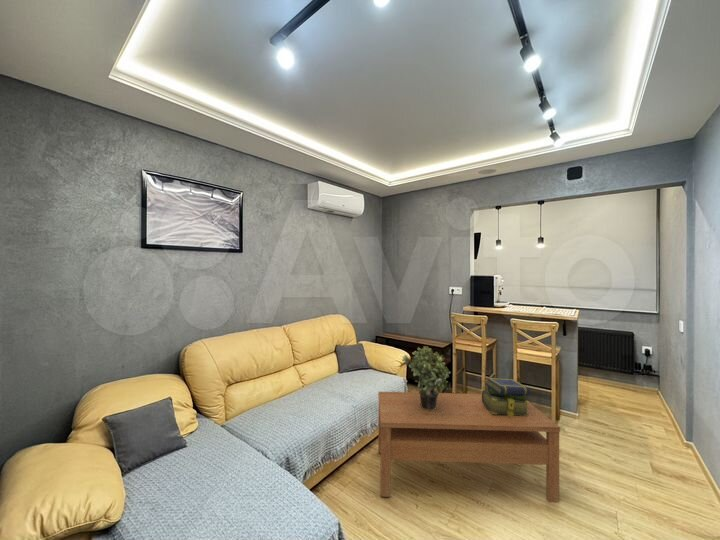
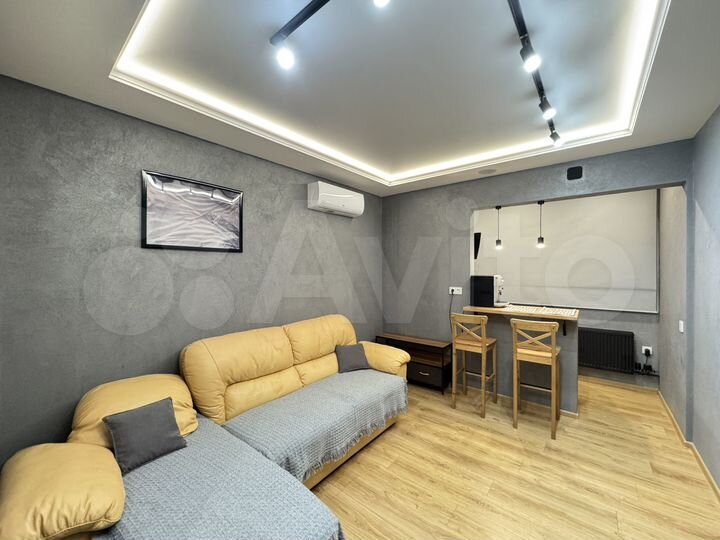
- potted plant (425, 377)
- stack of books (505, 394)
- coffee table (457, 440)
